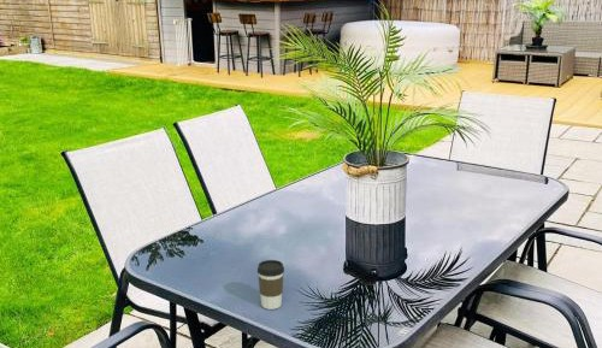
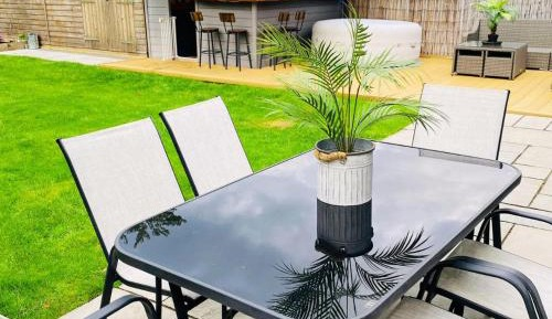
- coffee cup (271, 284)
